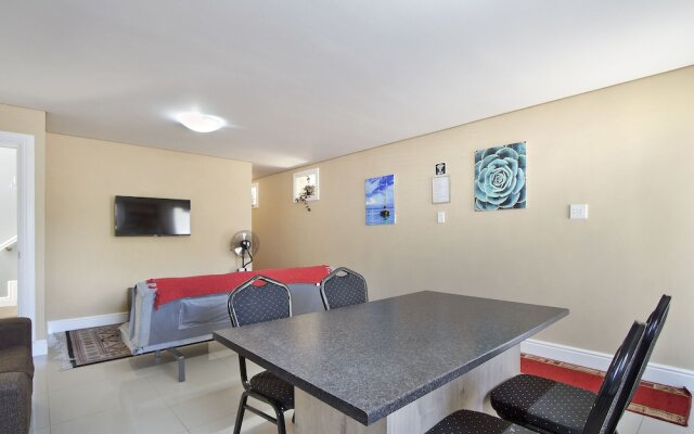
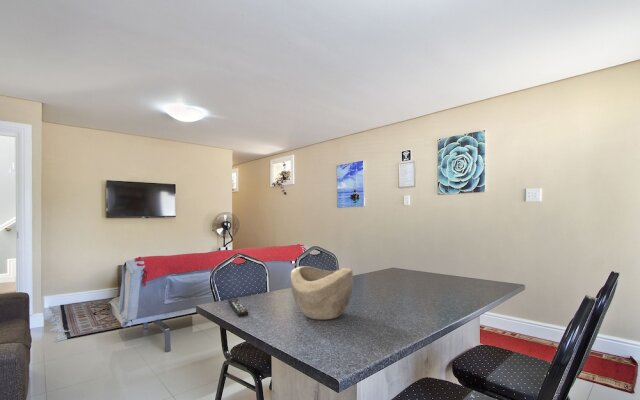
+ decorative bowl (322, 291)
+ remote control (237, 306)
